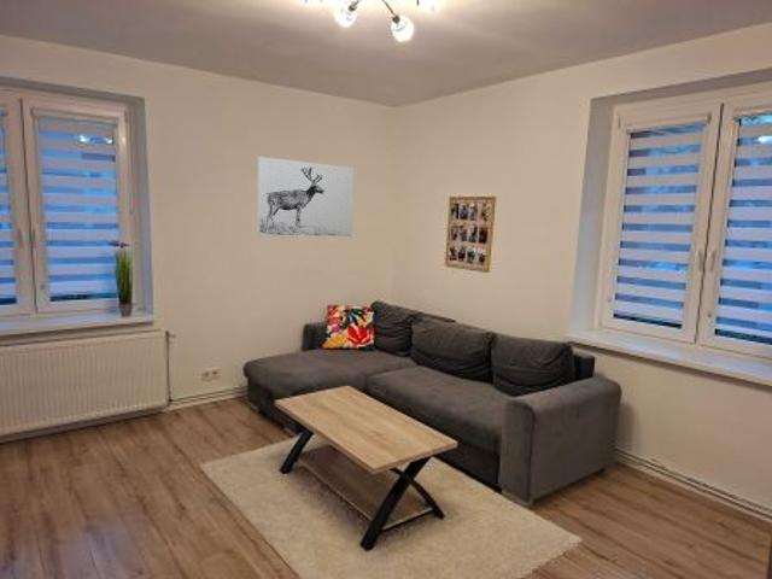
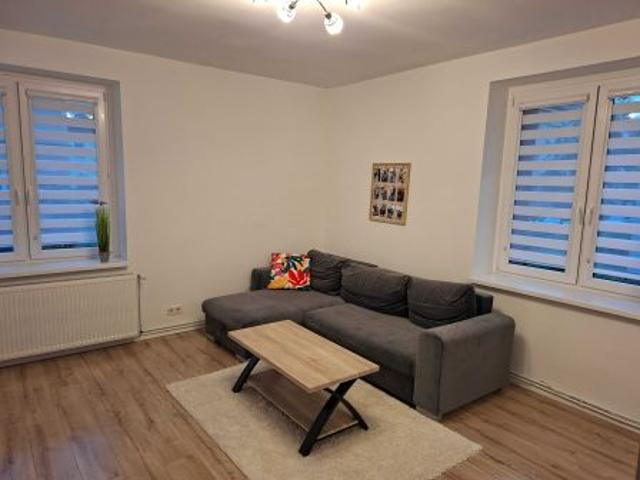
- wall art (308, 199)
